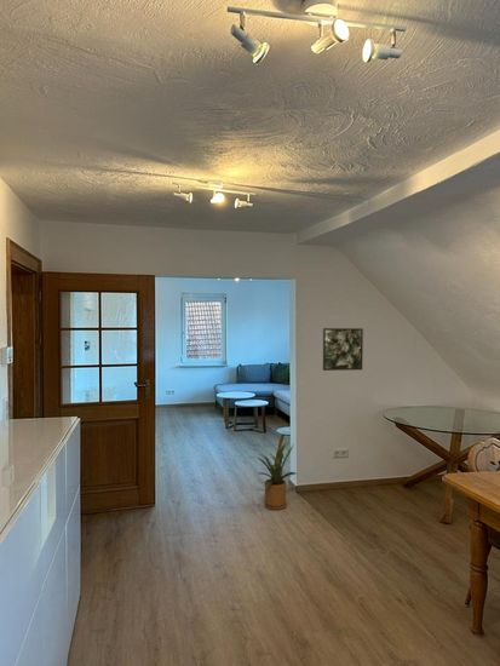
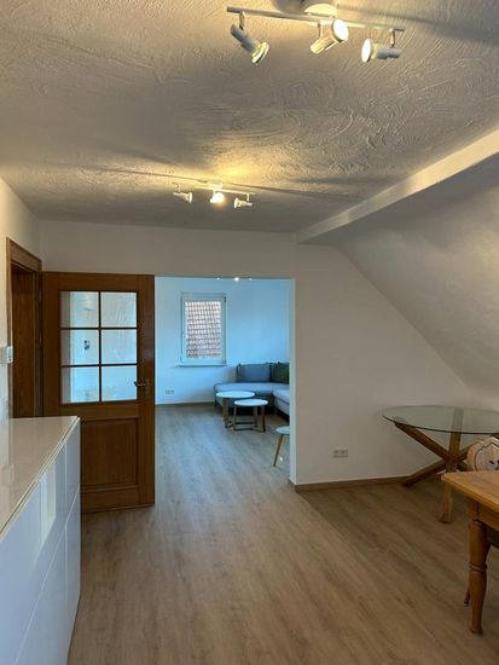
- house plant (272, 473)
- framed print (343, 349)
